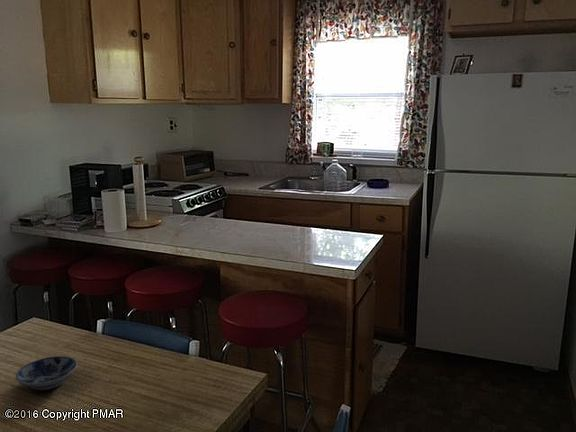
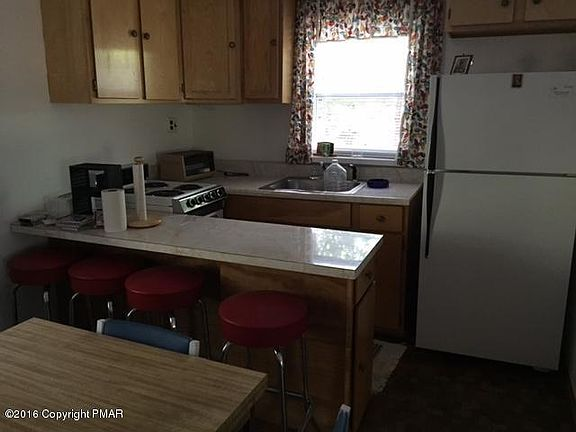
- bowl (47, 375)
